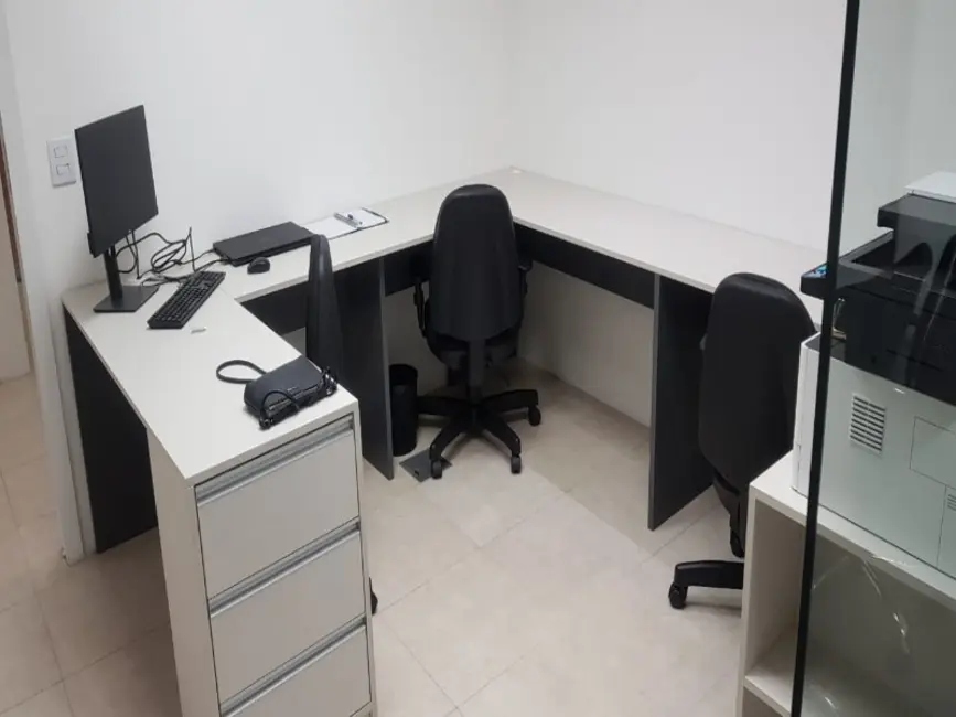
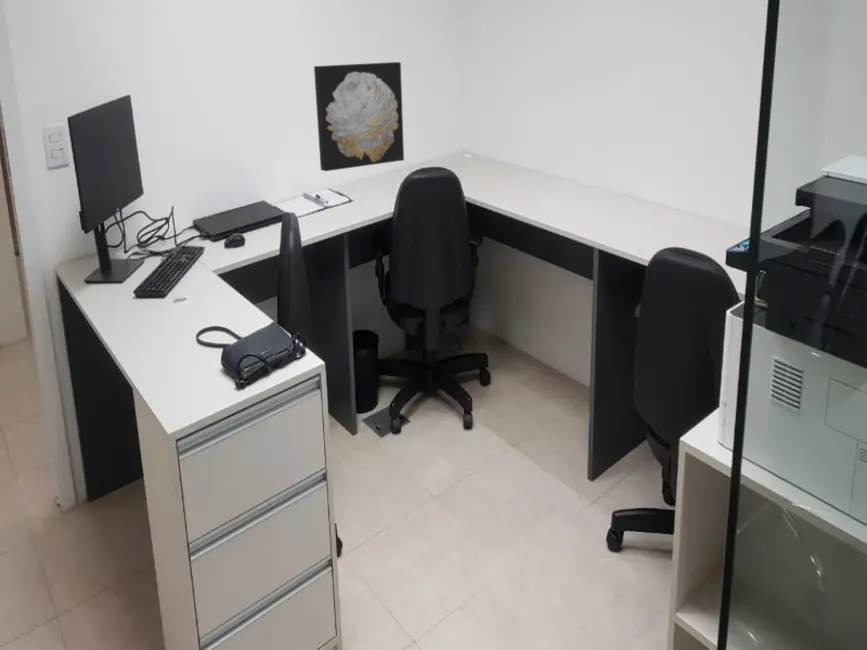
+ wall art (360, 115)
